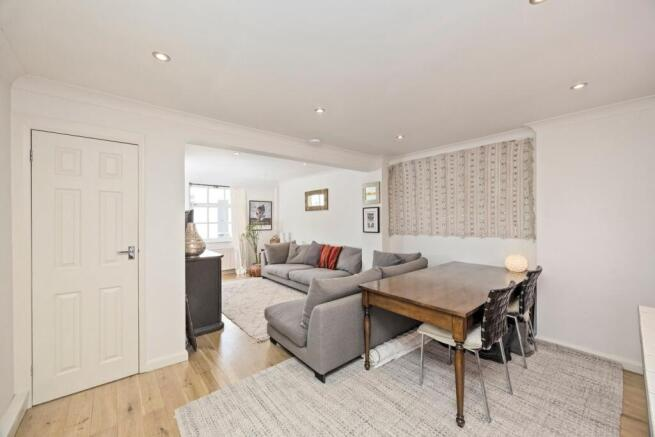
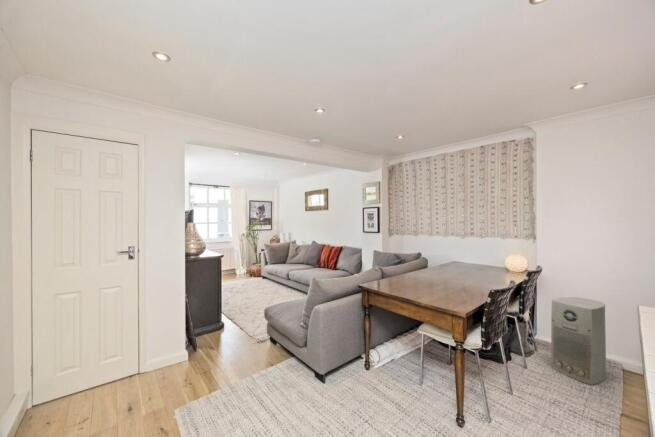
+ air purifier (579, 336)
